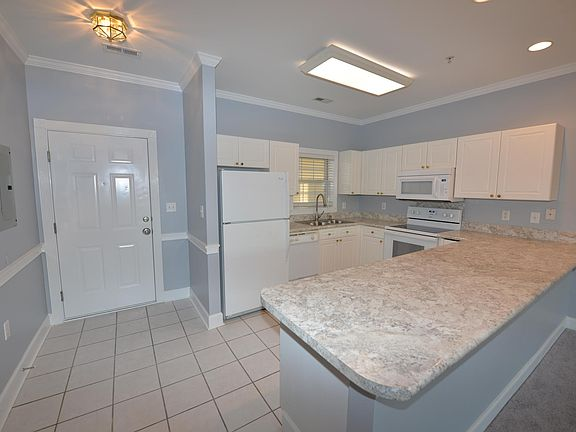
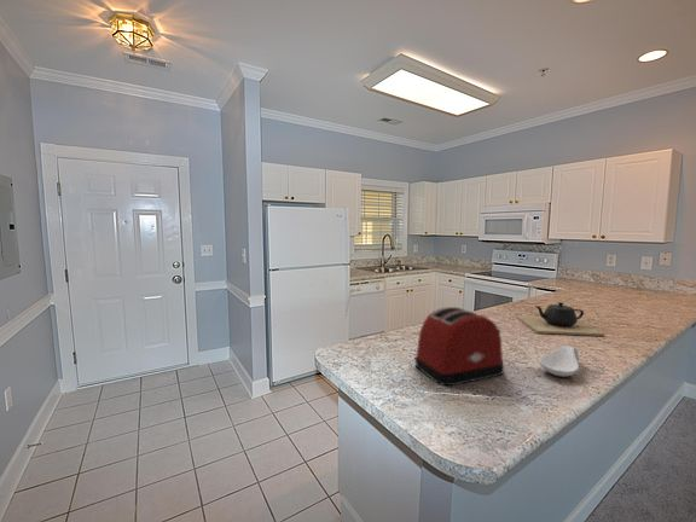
+ teapot (557, 314)
+ toaster (460, 340)
+ spoon rest (563, 359)
